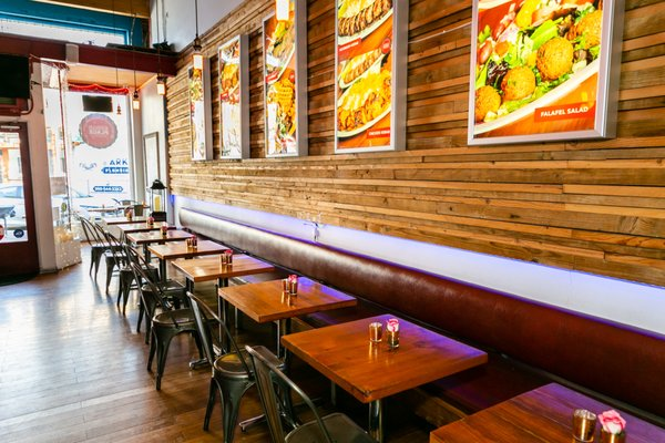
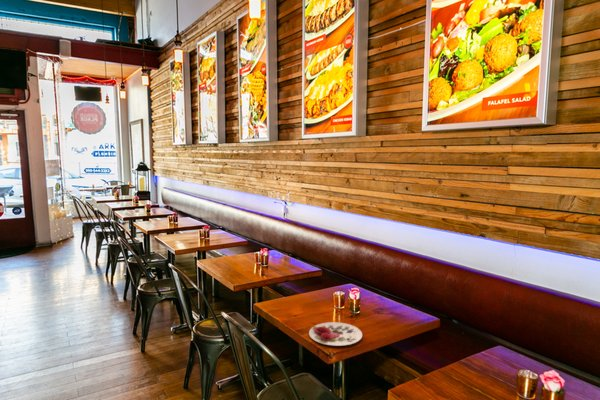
+ plate (335, 332)
